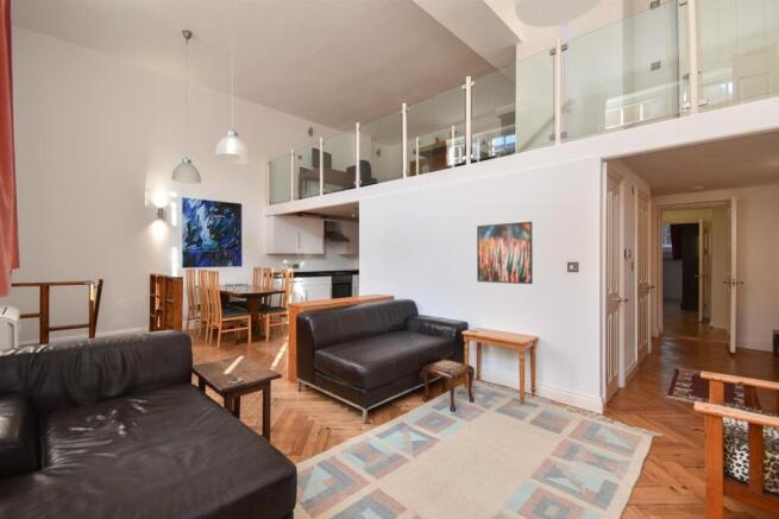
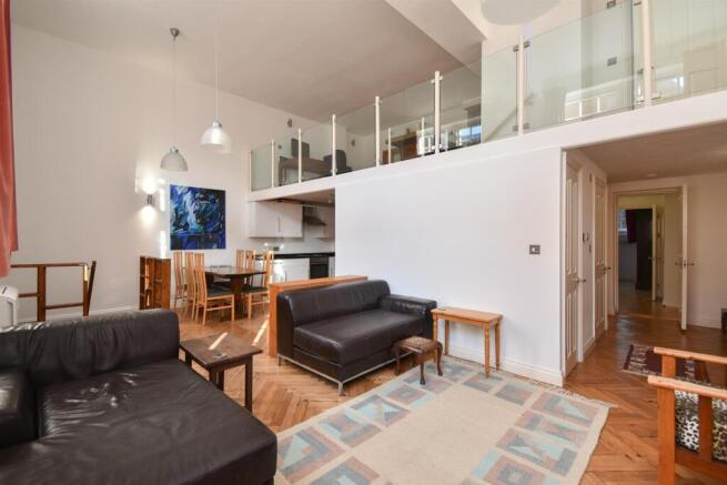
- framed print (503, 253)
